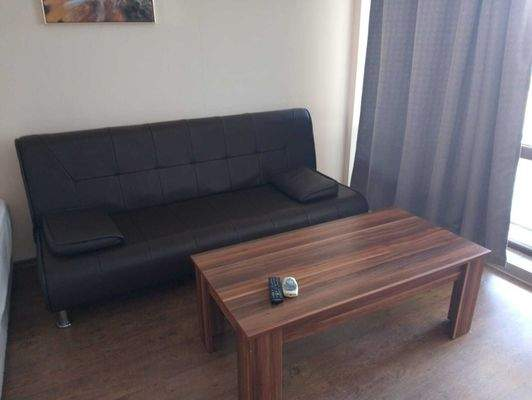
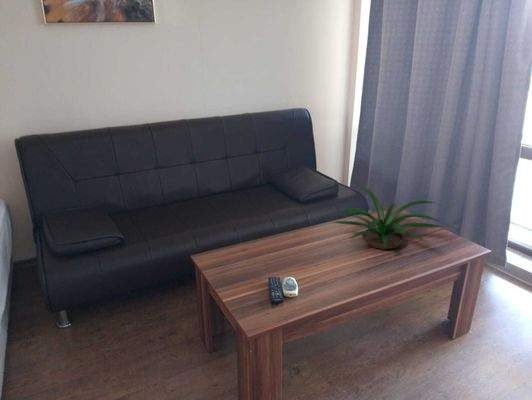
+ plant (385, 221)
